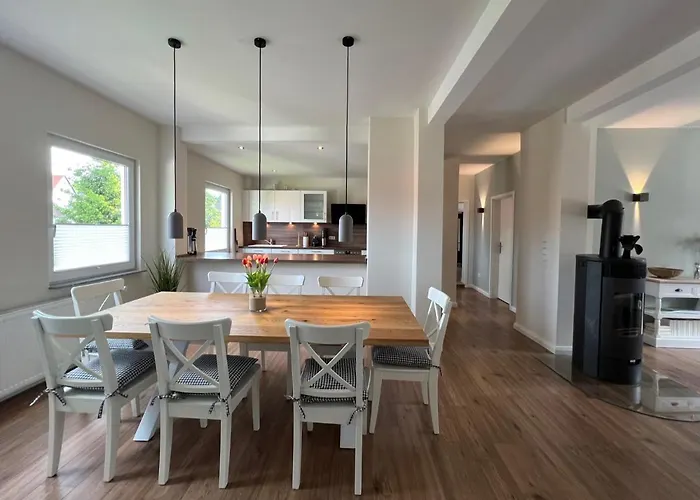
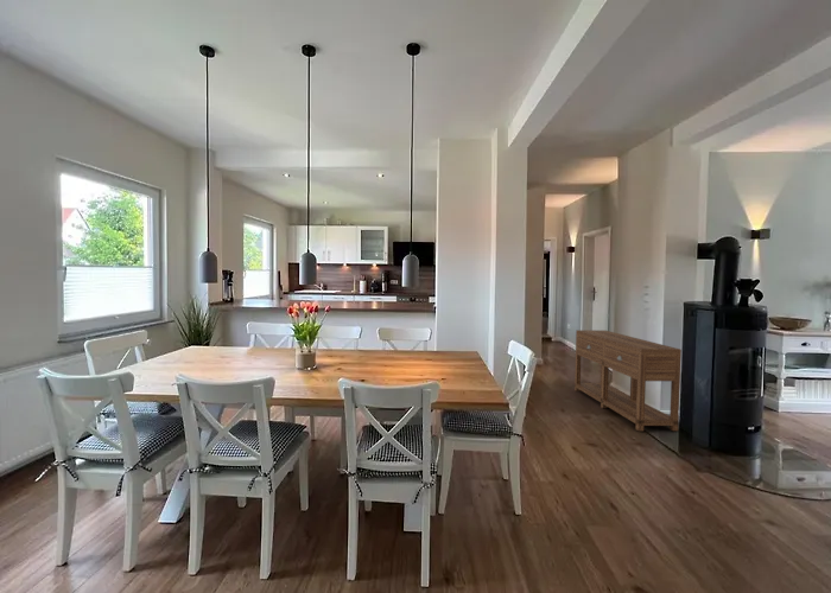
+ console table (619, 371)
